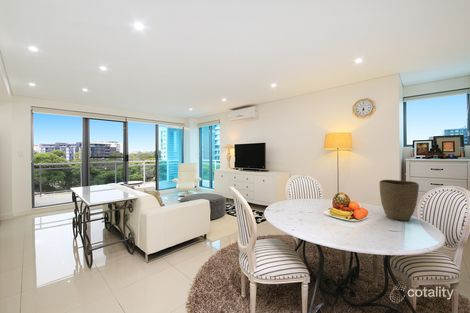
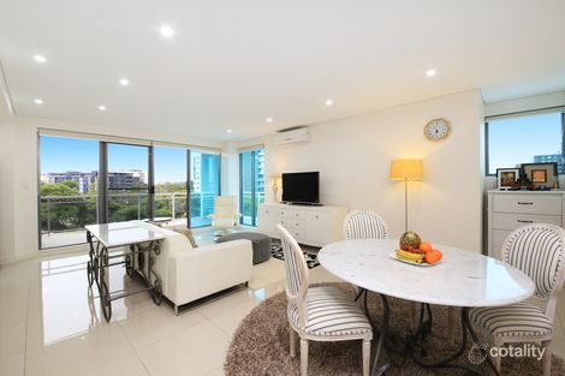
- vase (398, 199)
